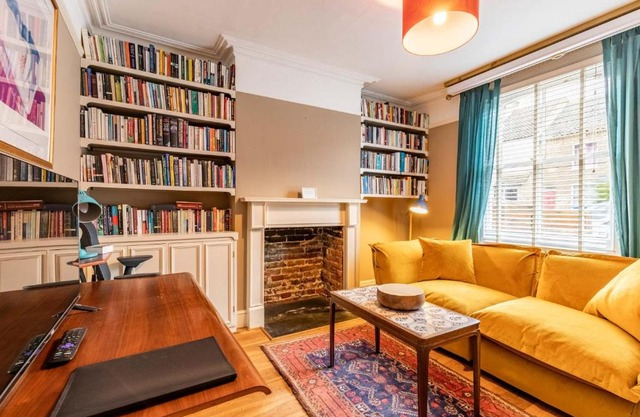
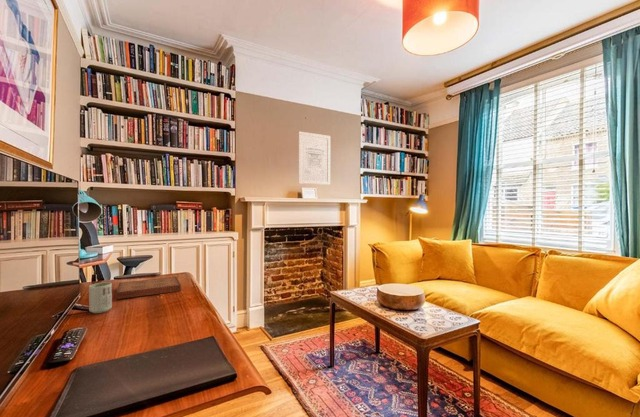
+ book (149, 286)
+ wall art (314, 158)
+ cup (100, 297)
